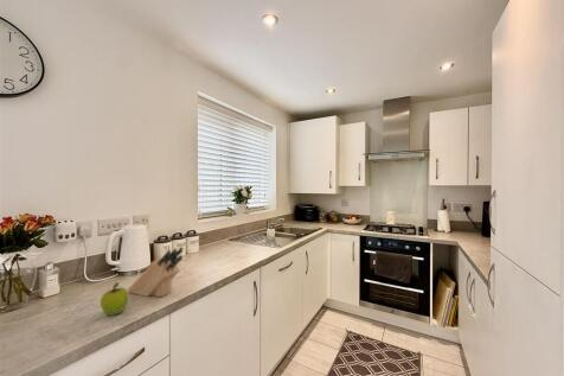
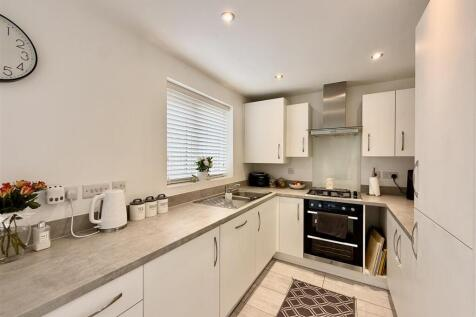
- knife block (156, 268)
- fruit (115, 298)
